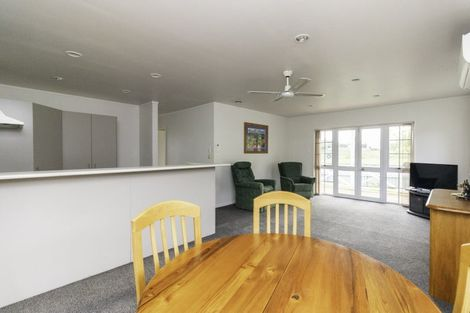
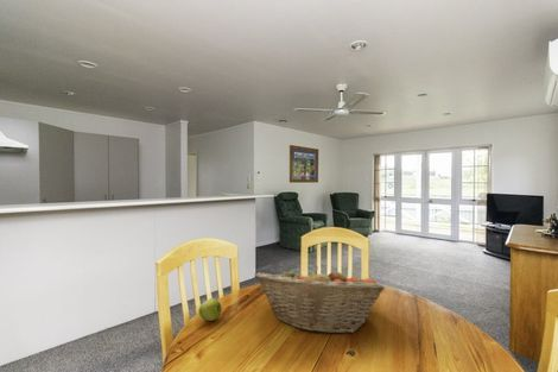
+ apple (210, 309)
+ fruit basket (316, 290)
